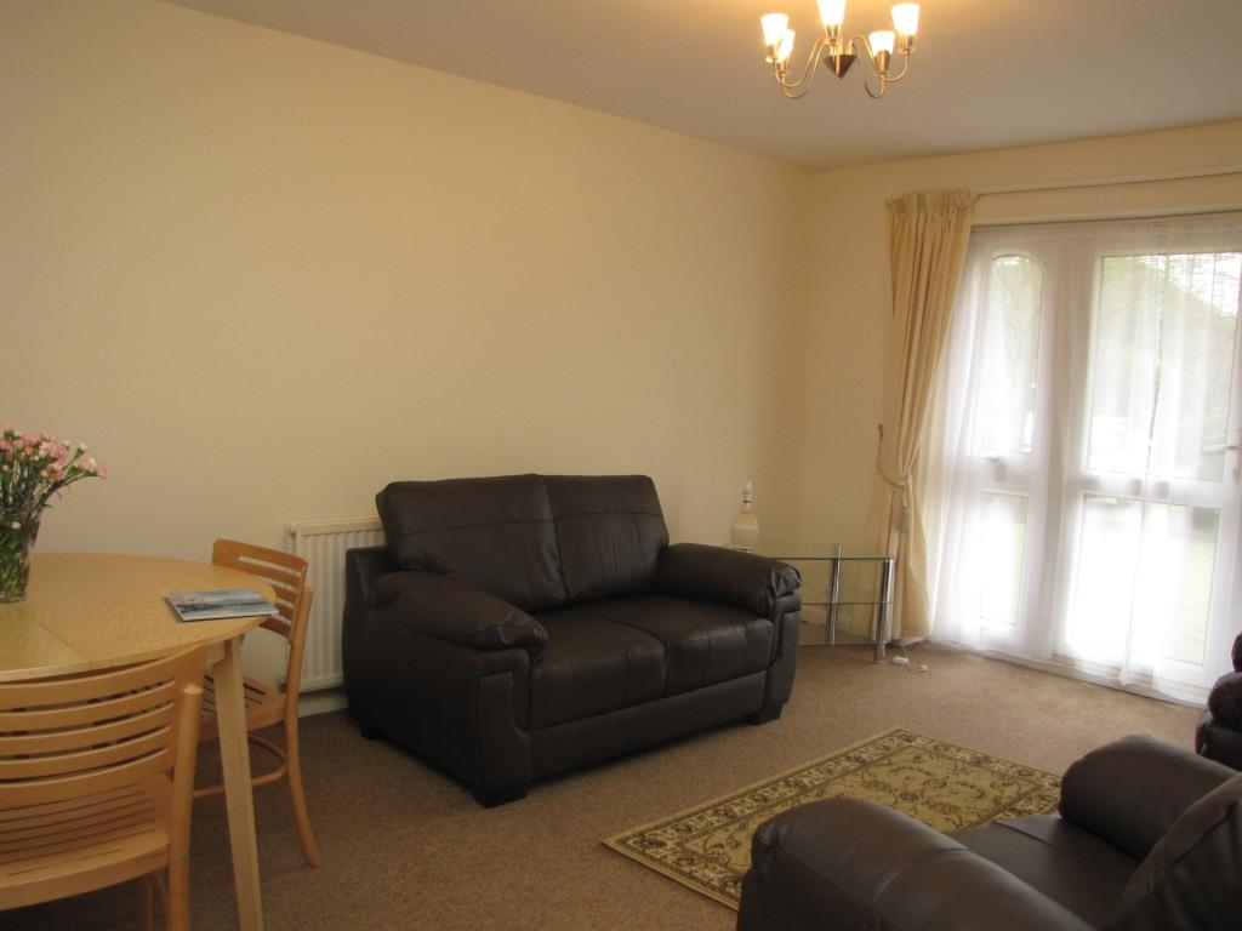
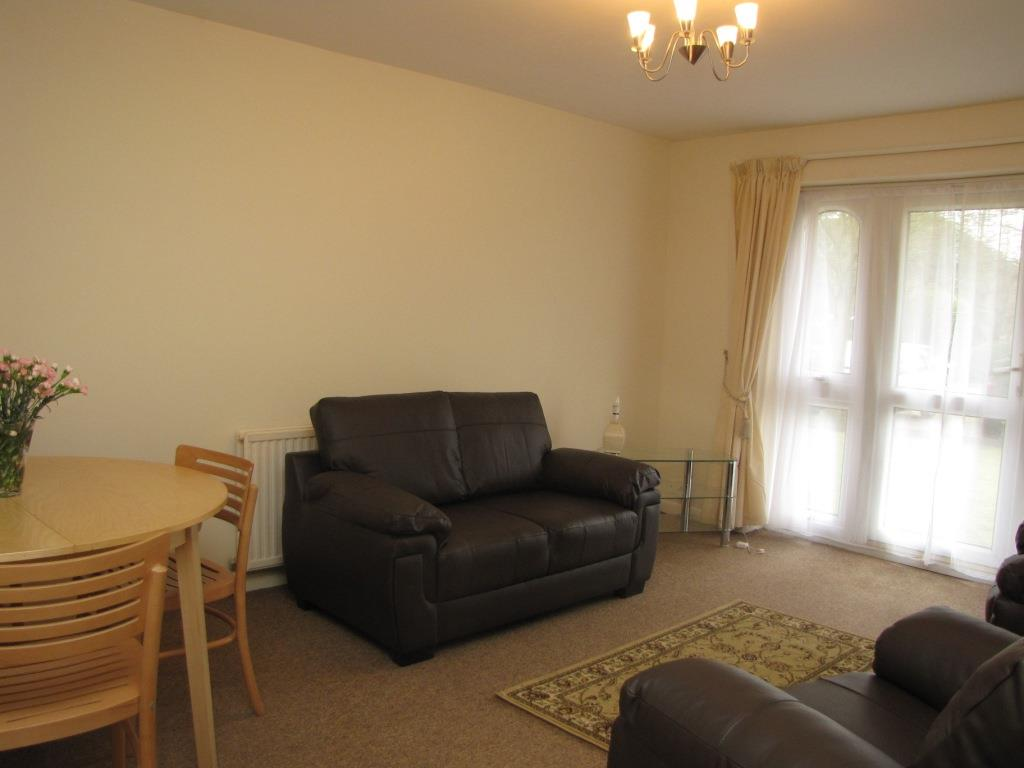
- magazine (221, 602)
